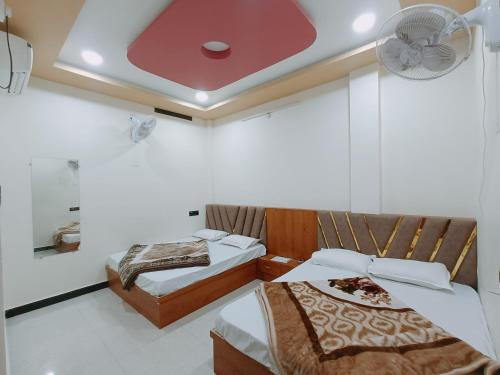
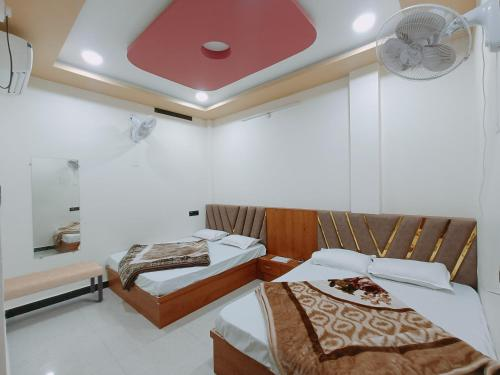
+ bench (47, 289)
